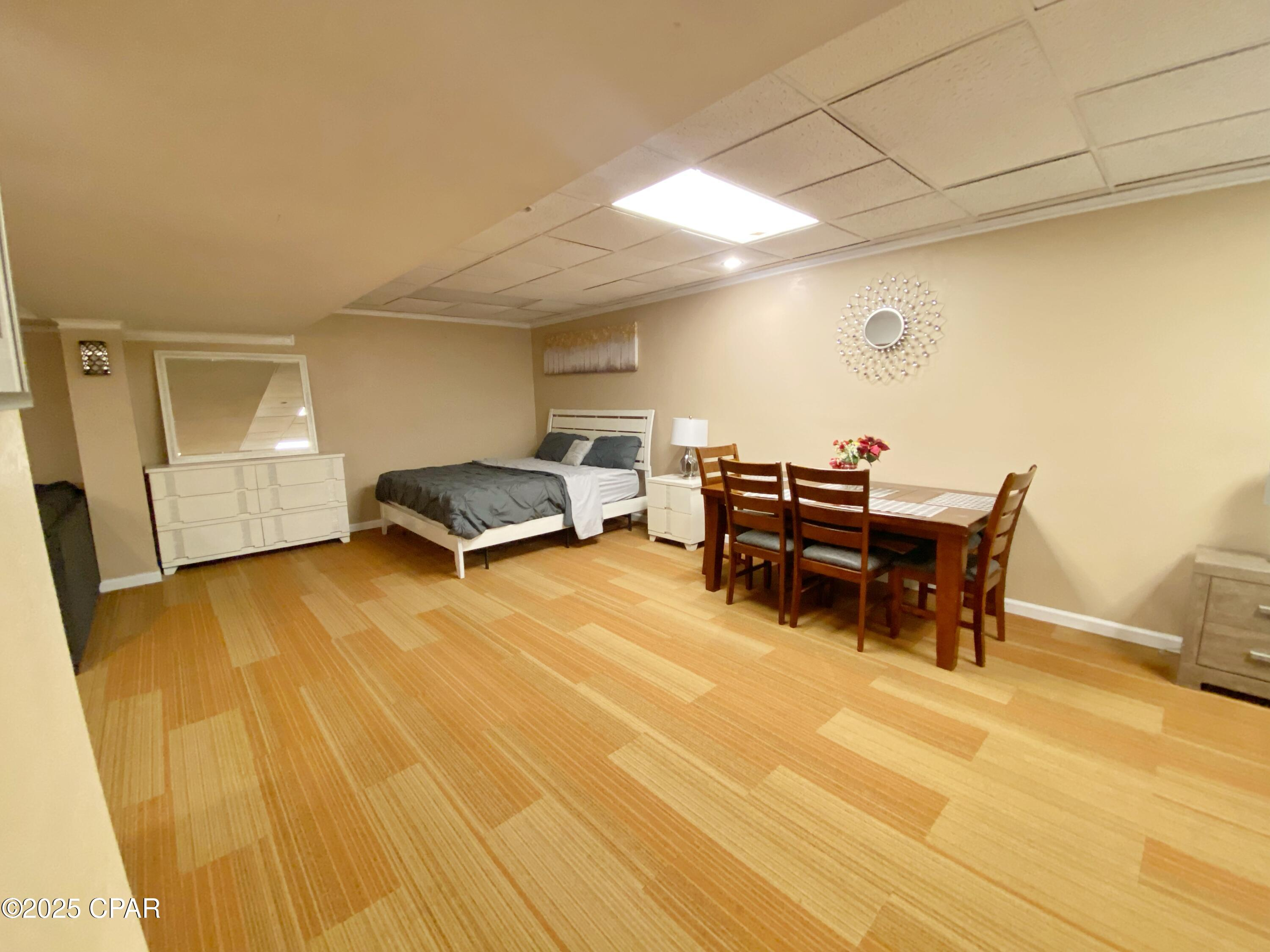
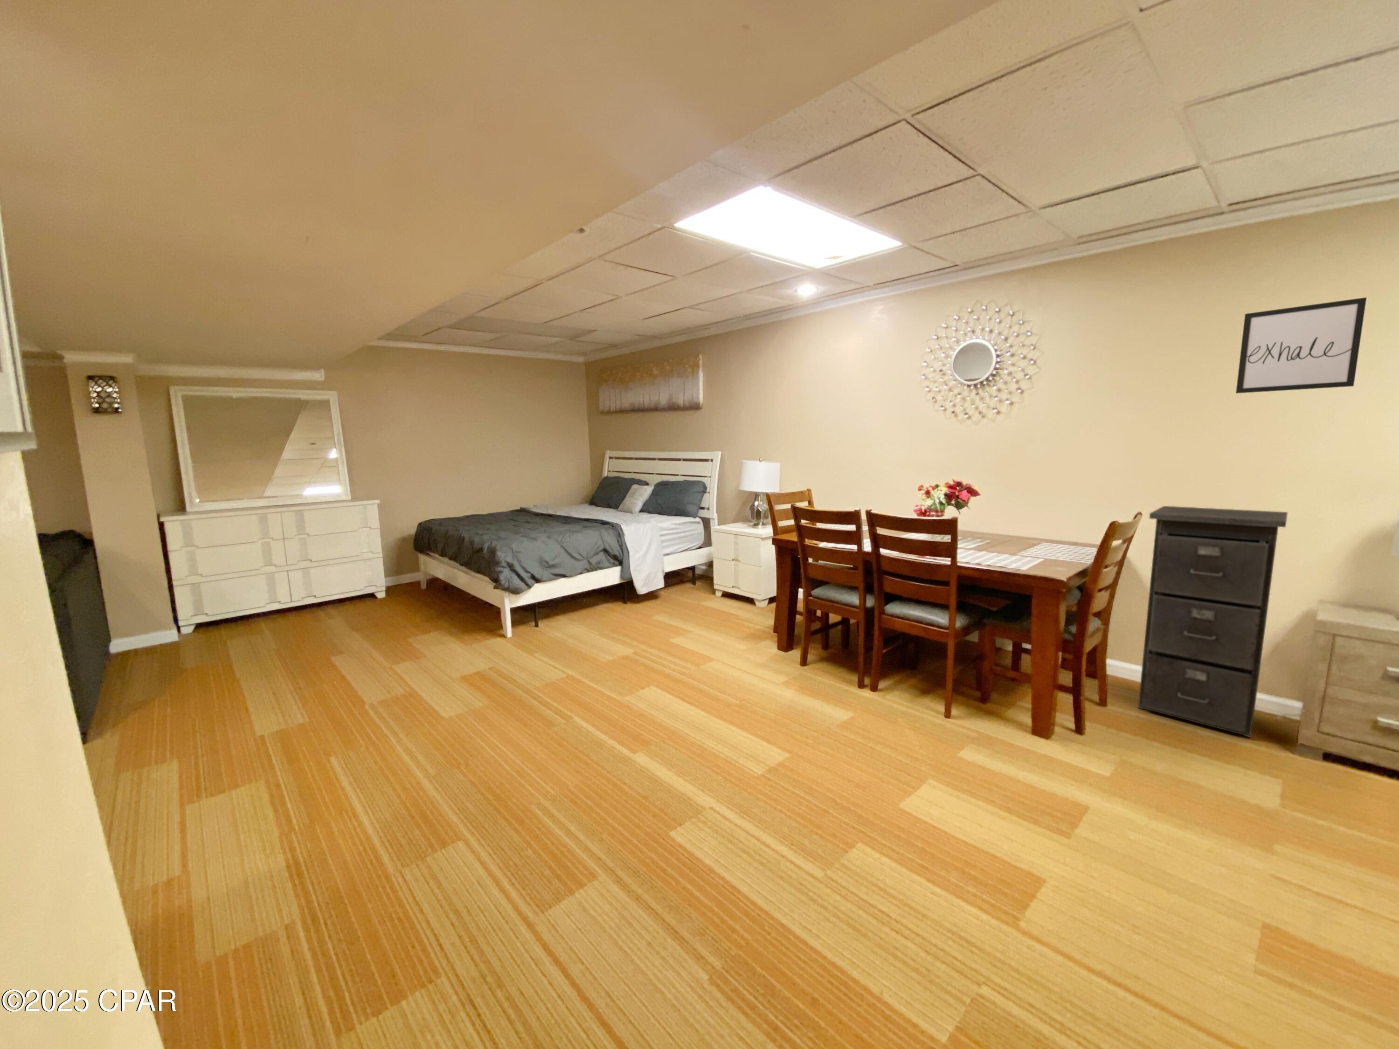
+ wall art (1297, 348)
+ filing cabinet (1205, 615)
